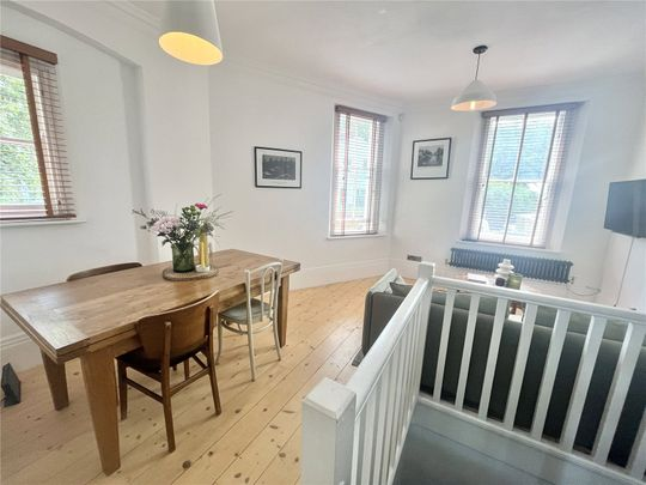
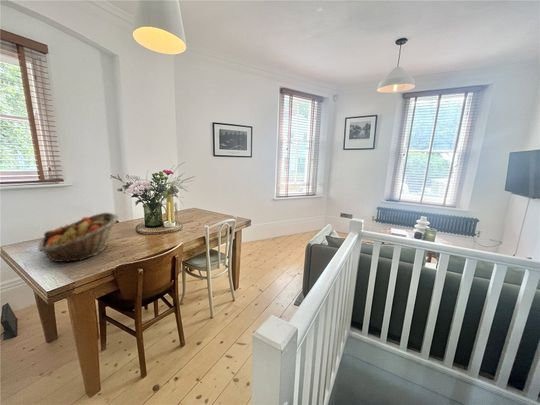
+ fruit basket (81, 234)
